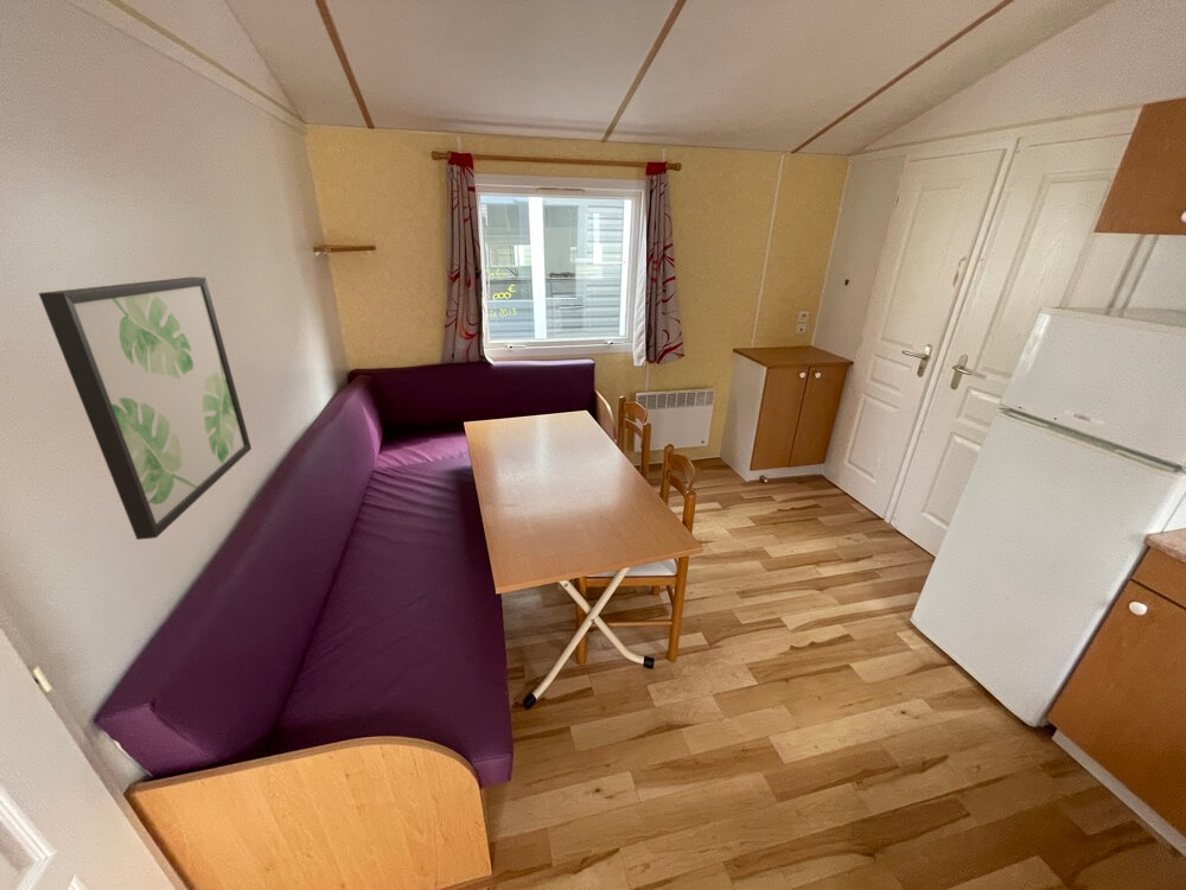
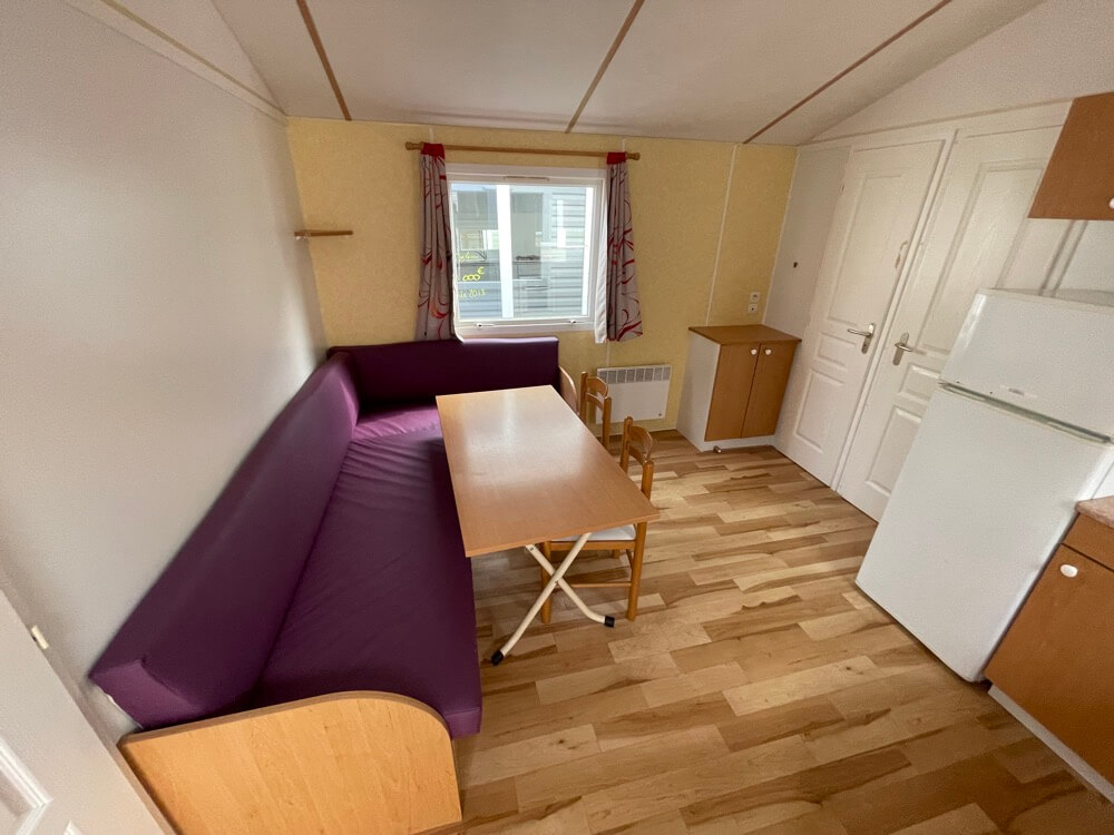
- wall art (174, 393)
